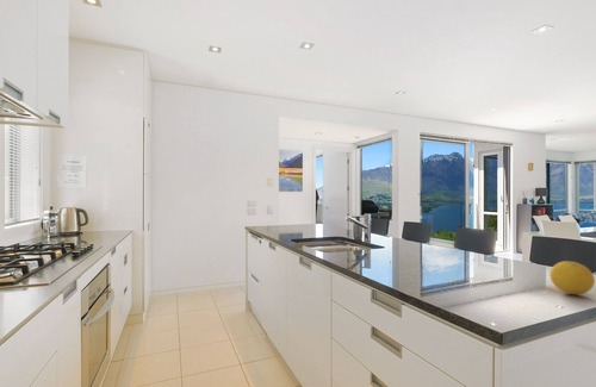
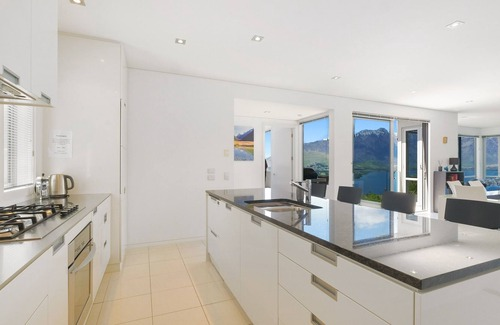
- fruit (571, 277)
